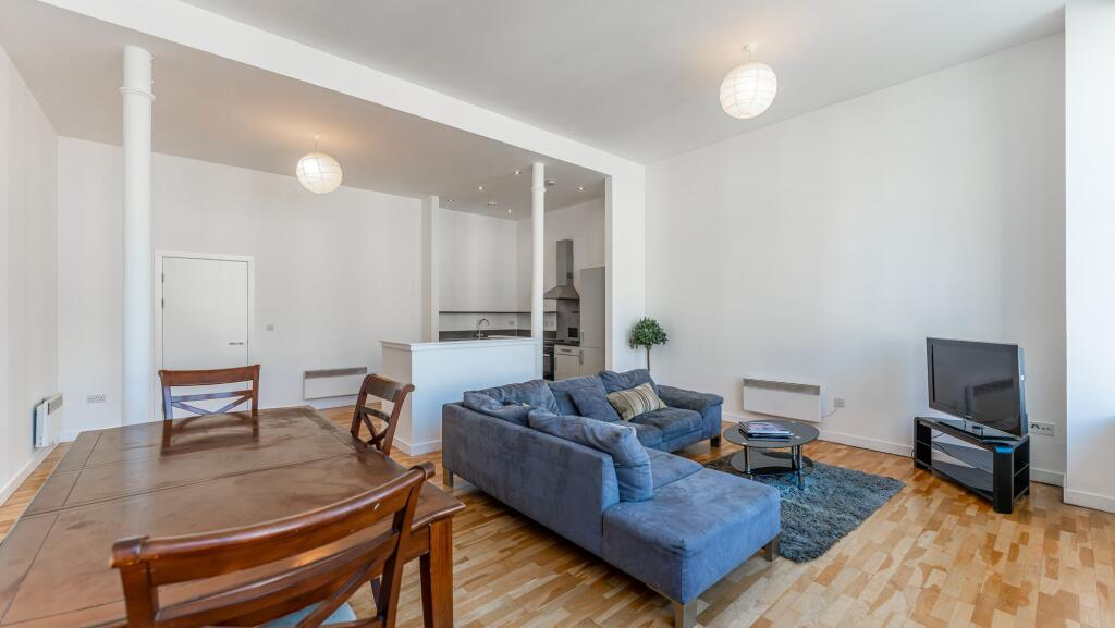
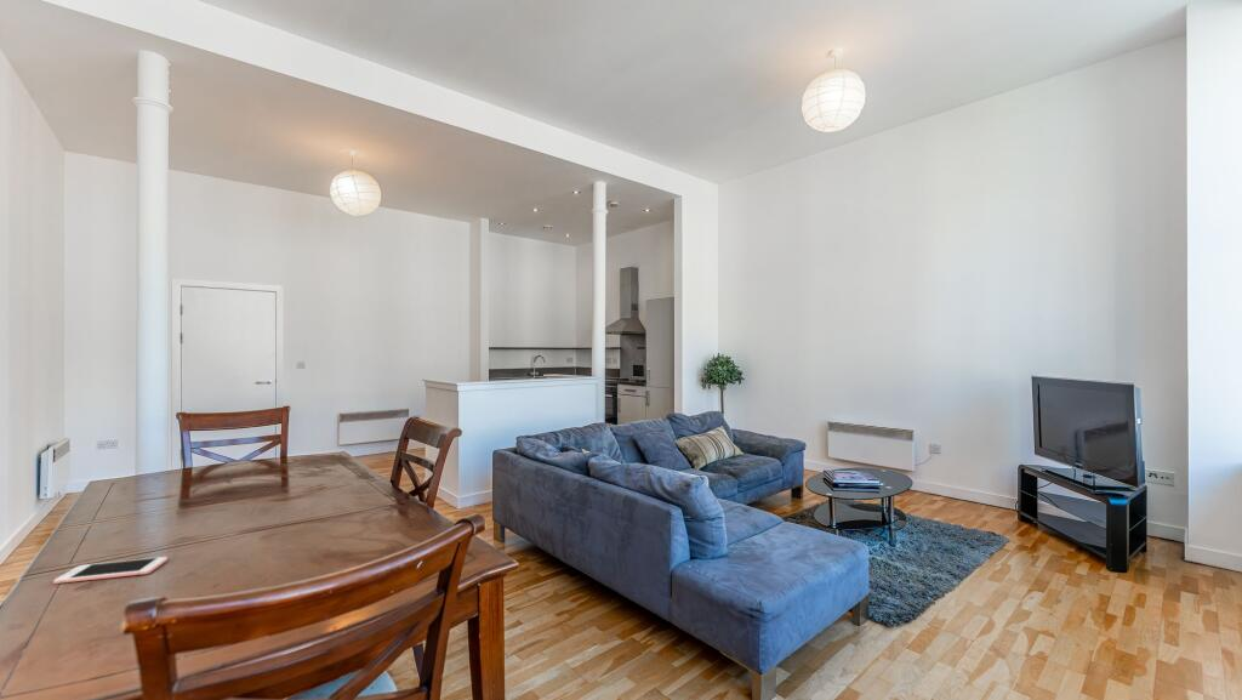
+ cell phone (113, 569)
